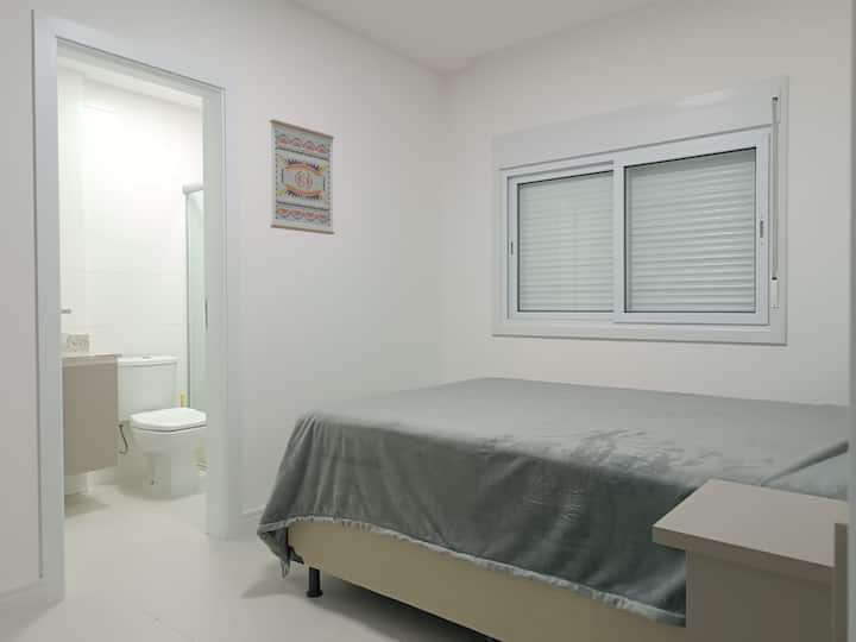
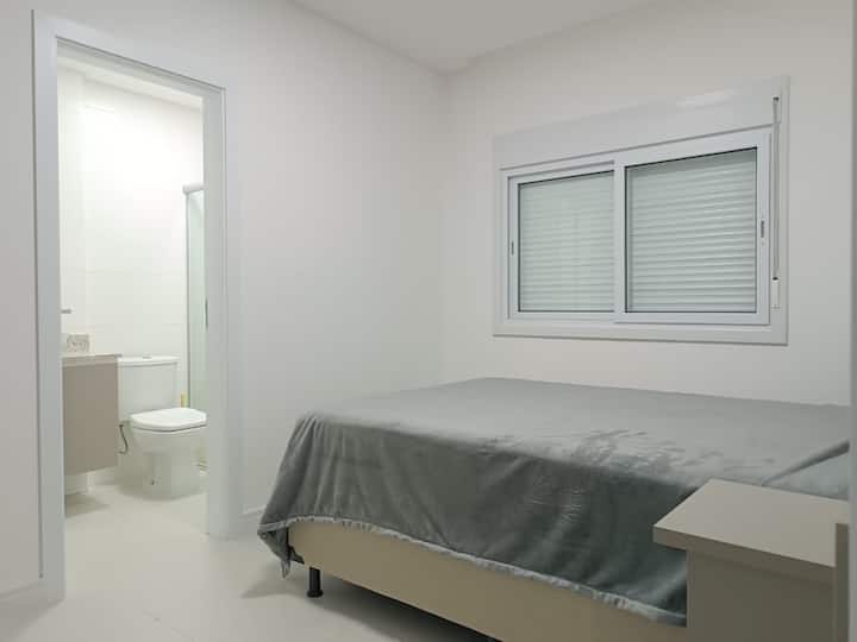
- wall art (303, 180)
